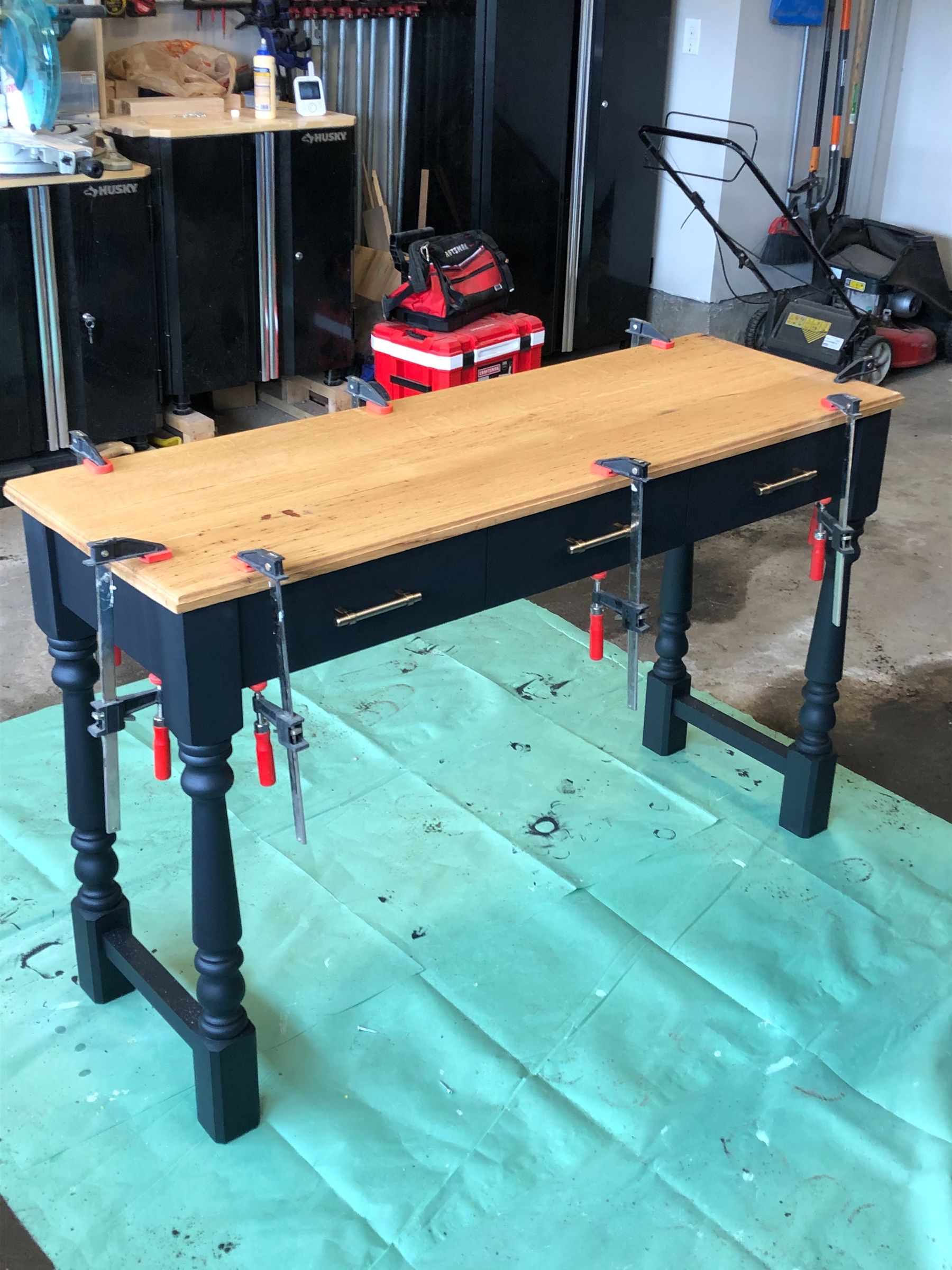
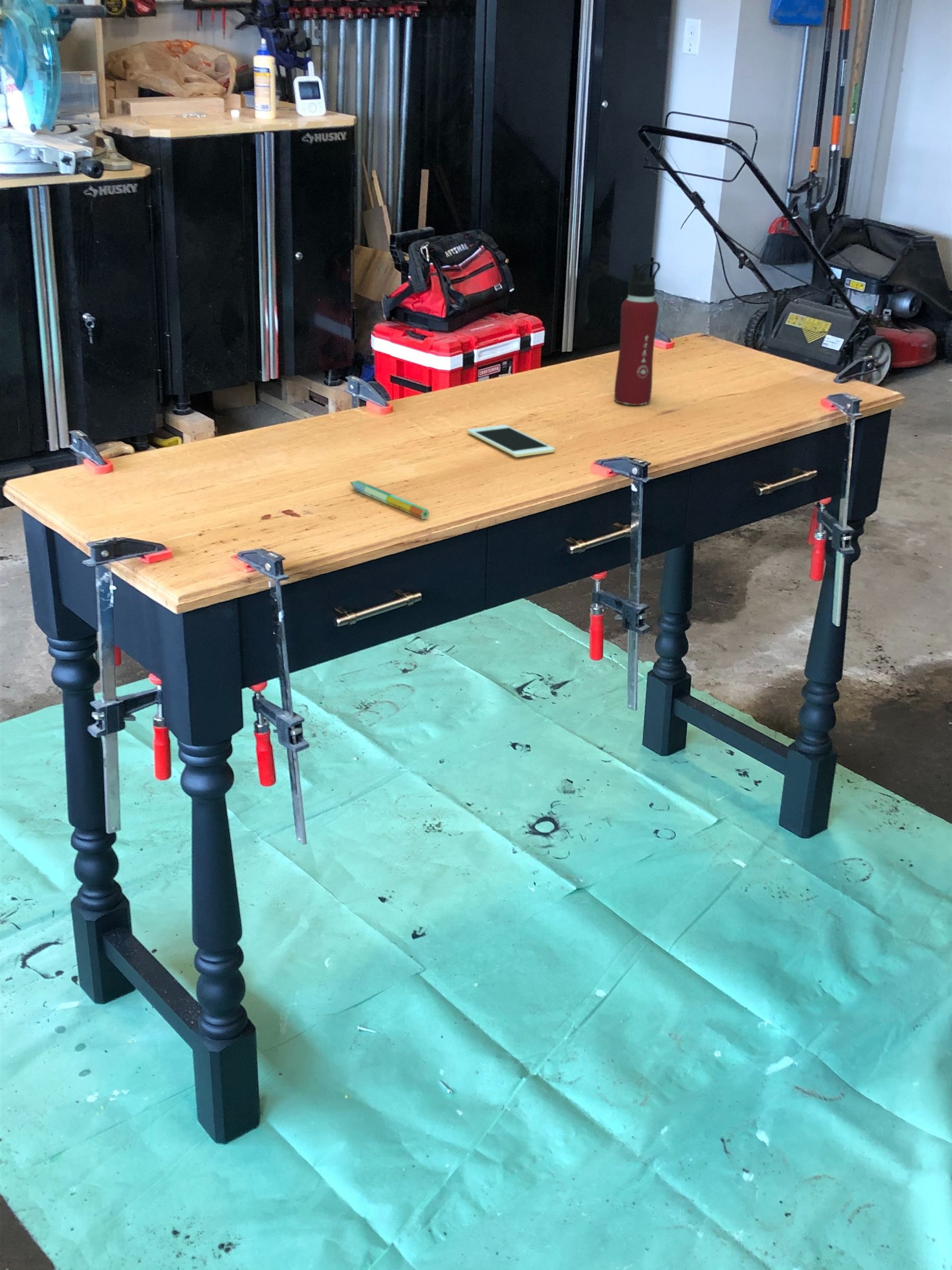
+ water bottle (638, 333)
+ pencil (386, 497)
+ cell phone (510, 440)
